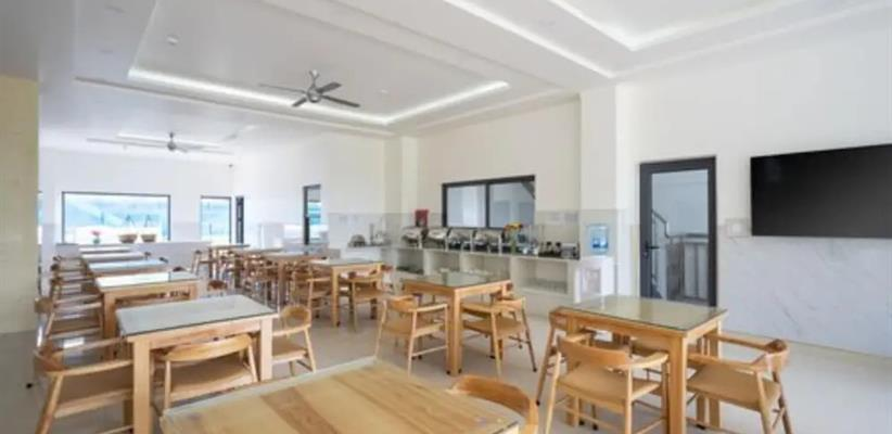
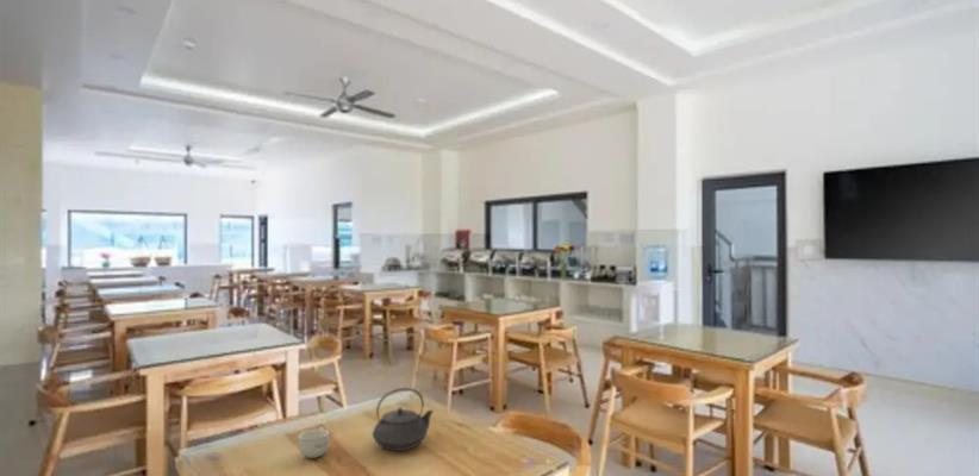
+ cup (316, 441)
+ teapot (404, 415)
